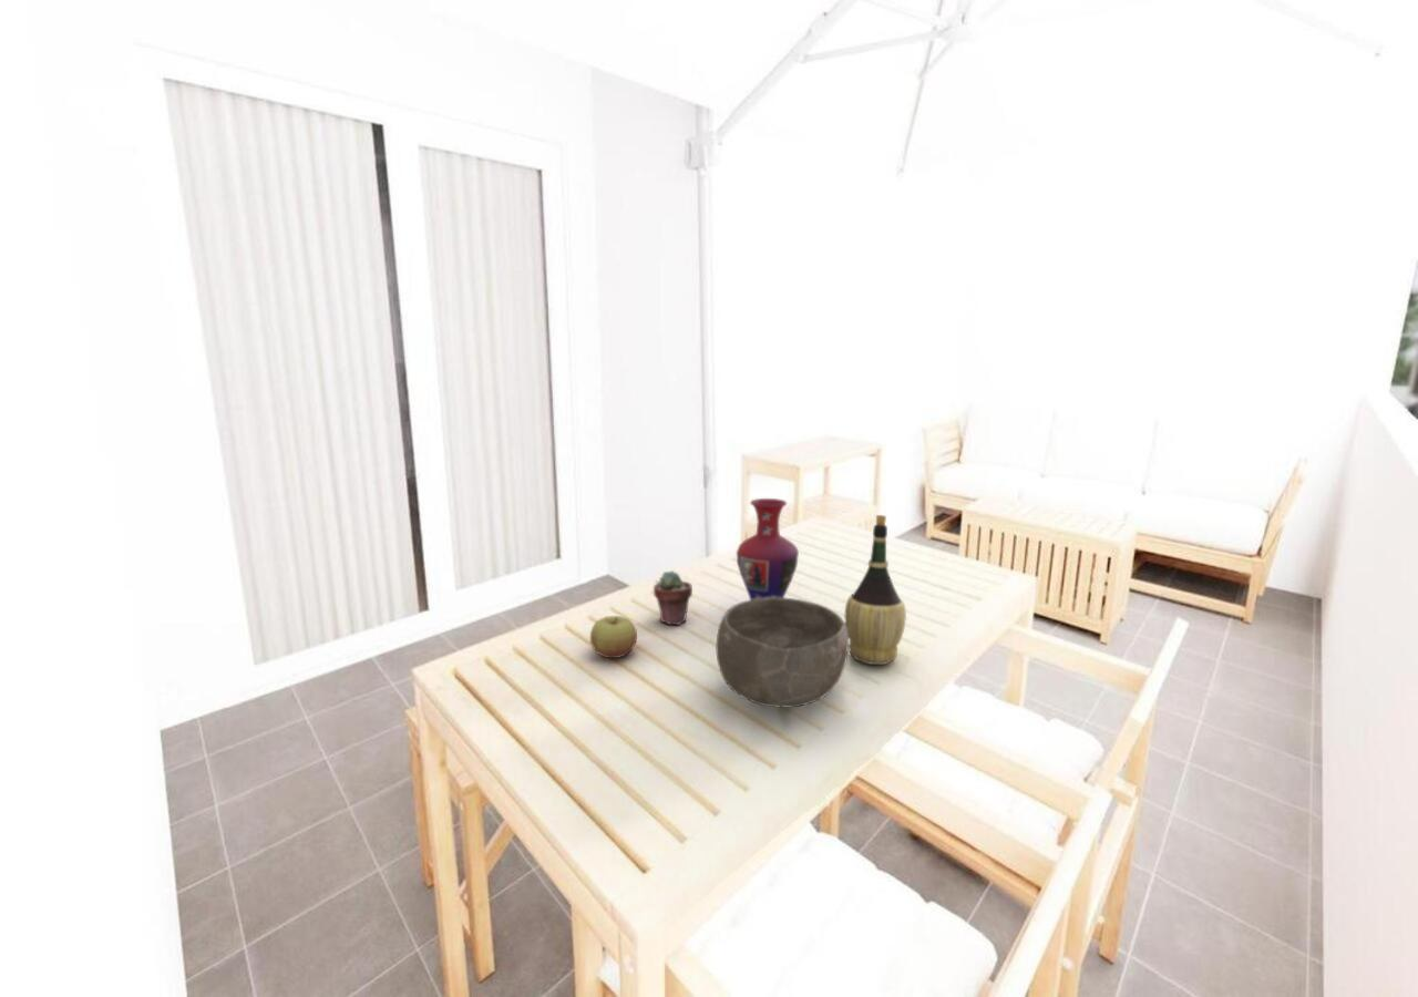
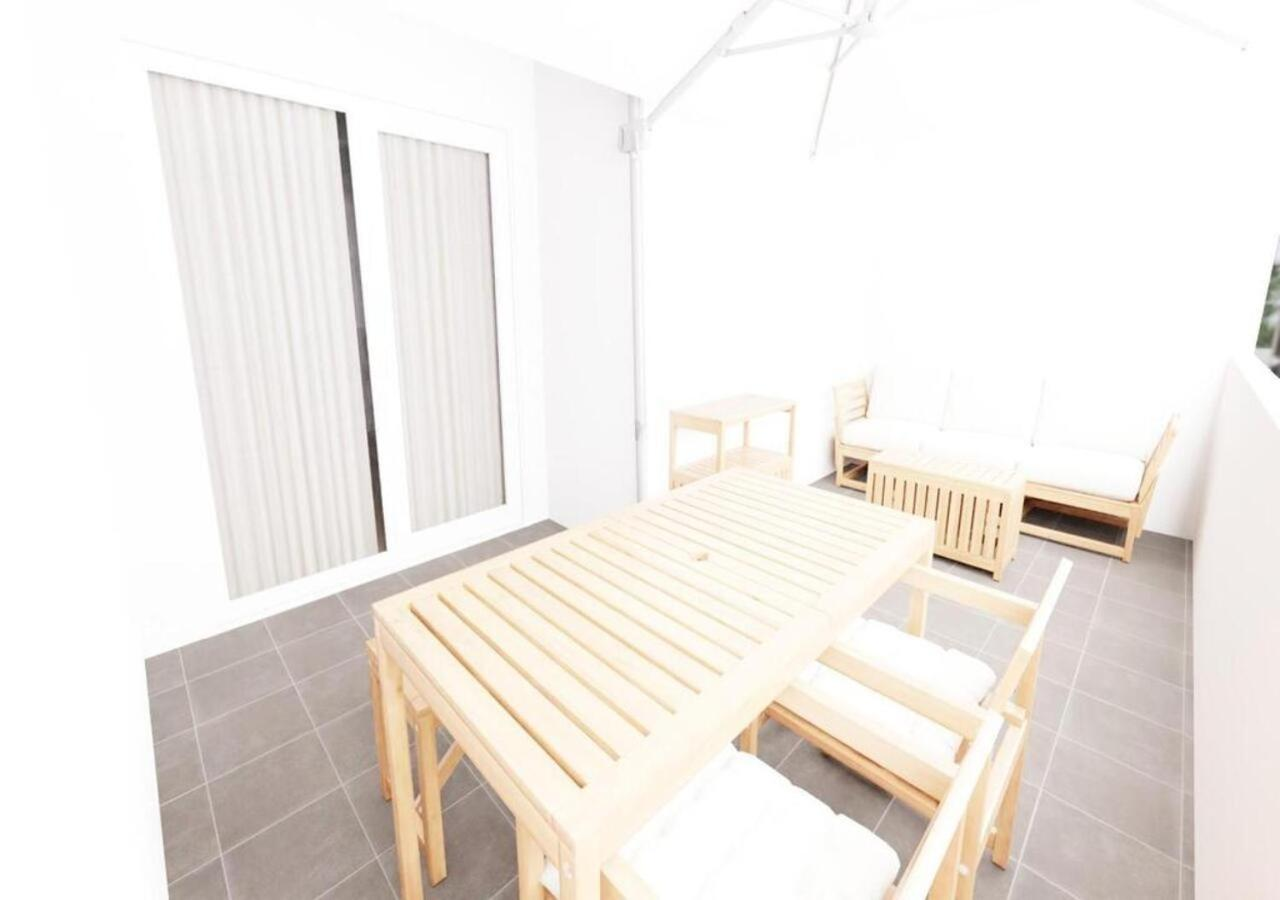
- potted succulent (672, 595)
- vase (767, 561)
- apple (614, 635)
- bowl (782, 656)
- wine bottle (875, 588)
